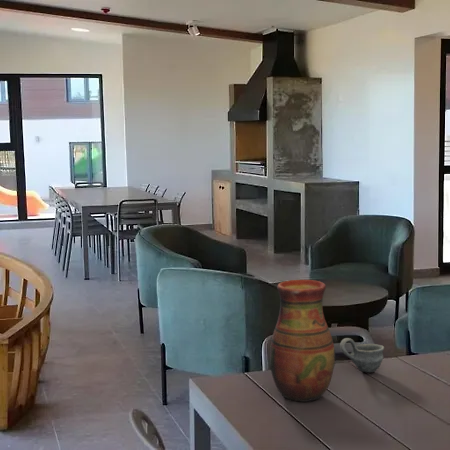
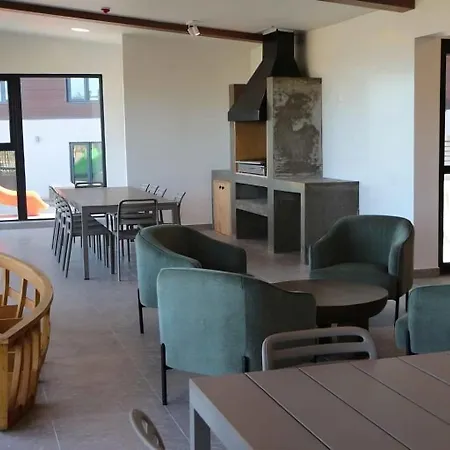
- vase (302, 339)
- cup (363, 353)
